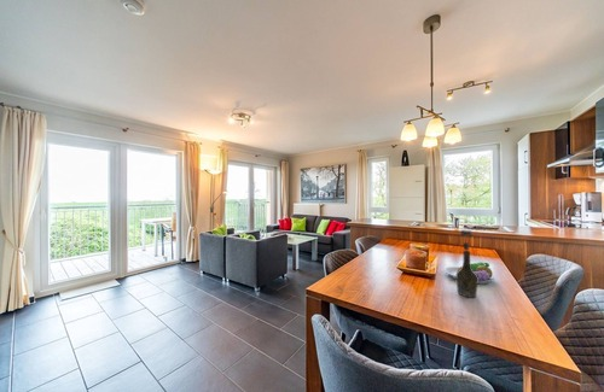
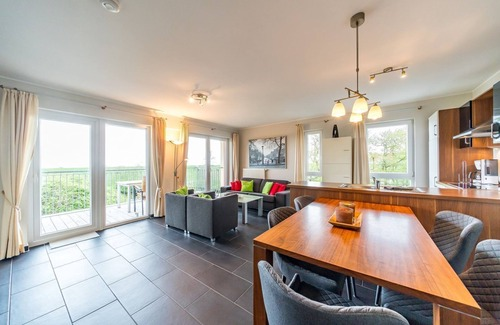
- bottle (466, 262)
- fruit bowl (471, 268)
